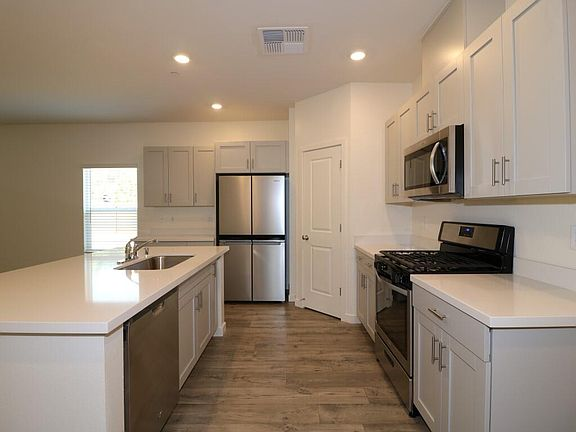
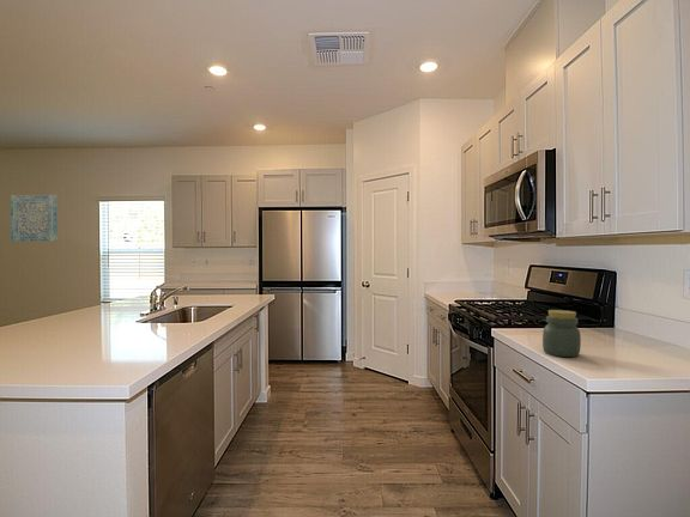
+ jar (561, 332)
+ wall art (34, 218)
